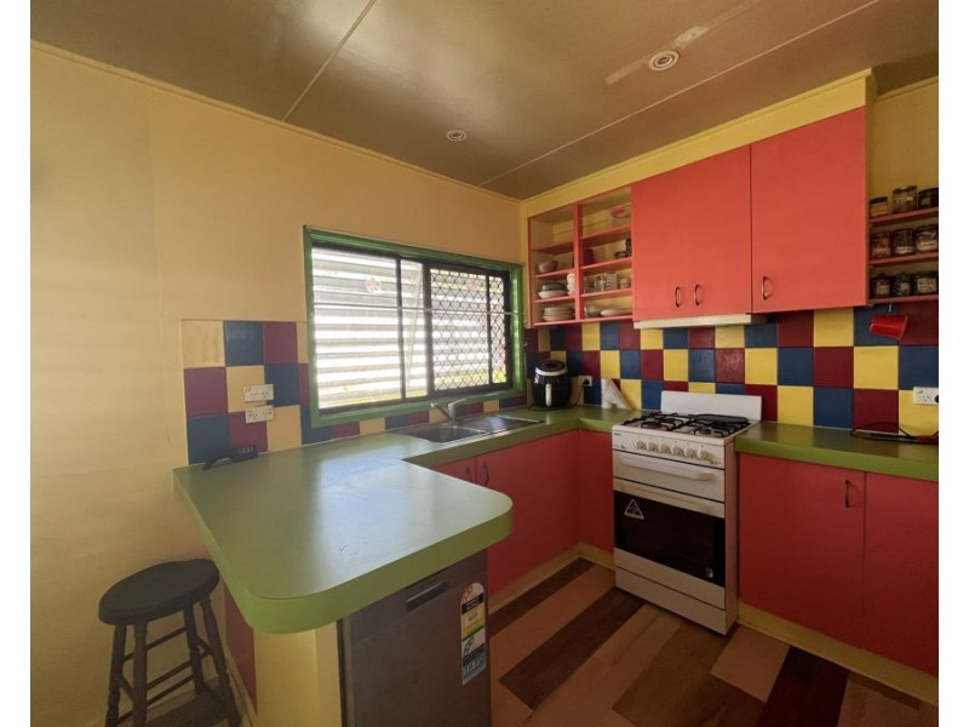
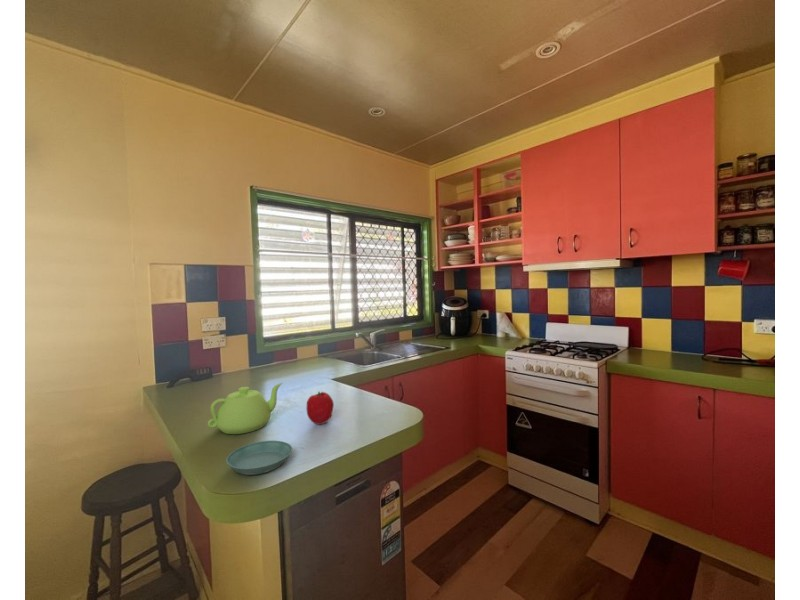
+ saucer (260, 458)
+ teapot (247, 406)
+ fruit (320, 406)
